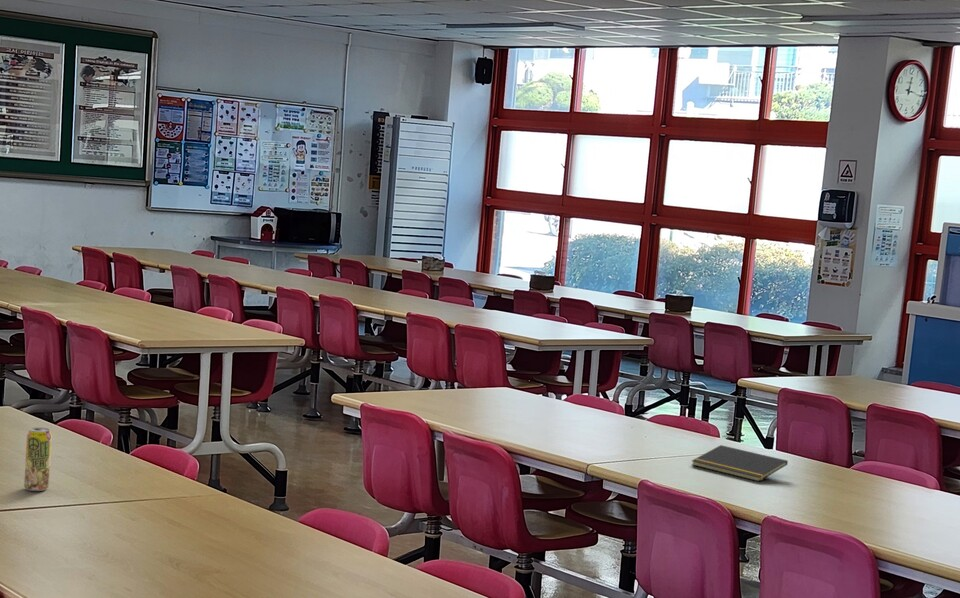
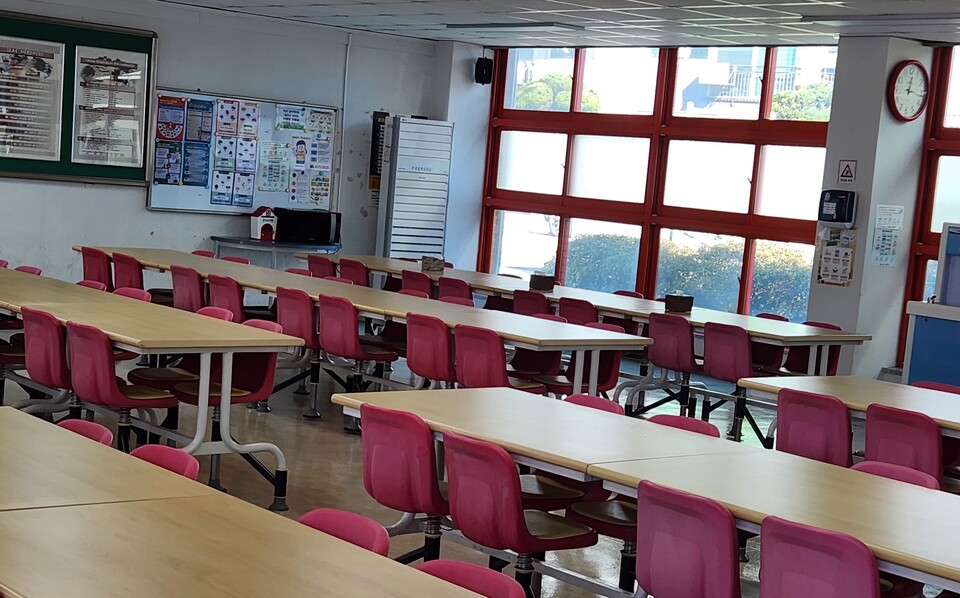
- beverage can (38, 458)
- notepad (739, 462)
